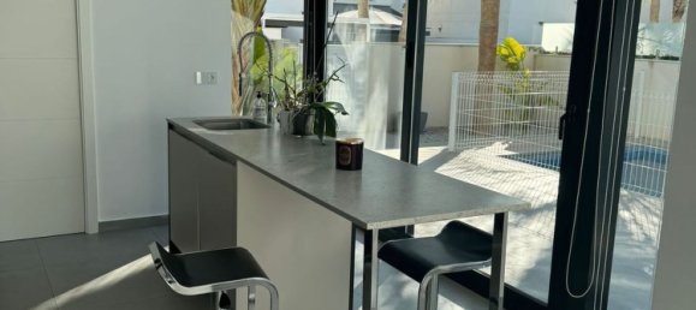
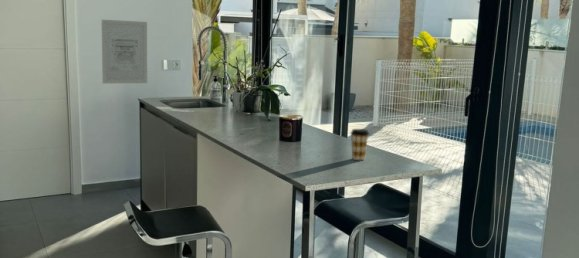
+ wall art (125, 52)
+ coffee cup (359, 144)
